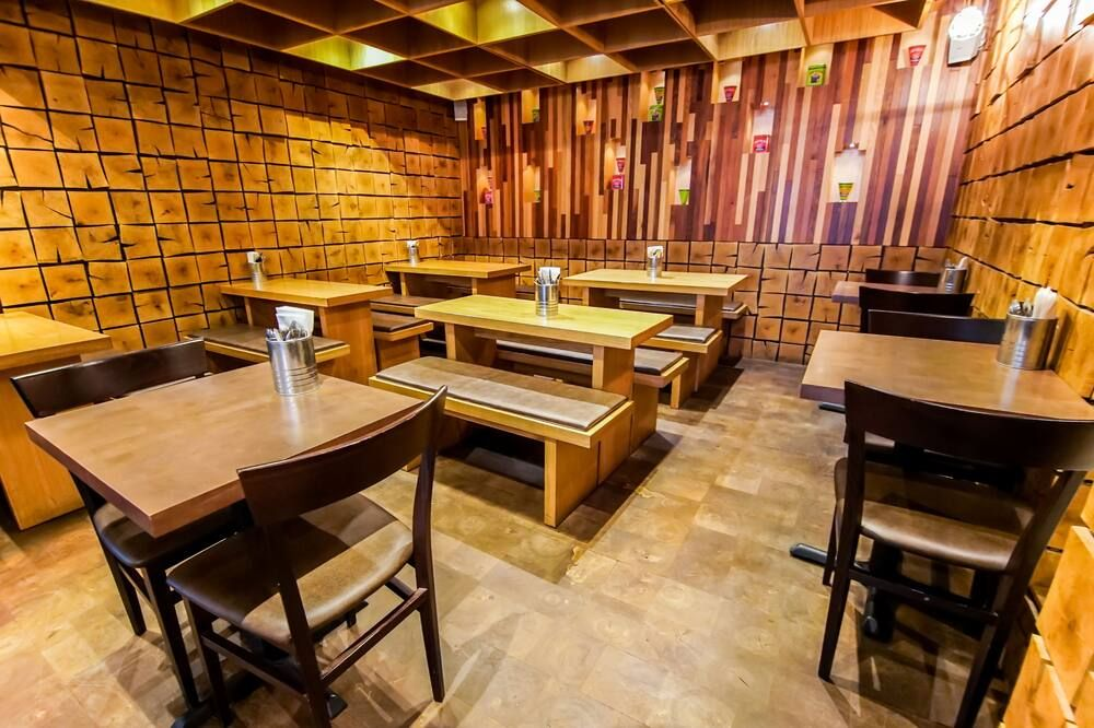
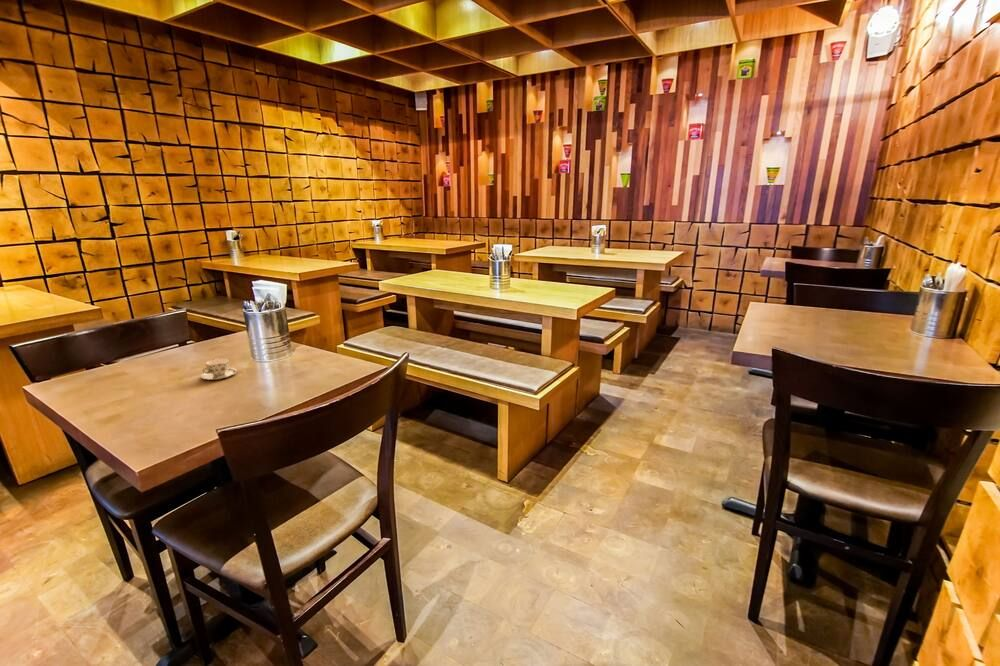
+ teacup (218, 368)
